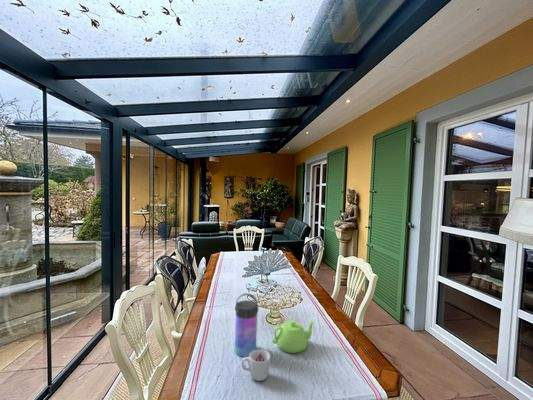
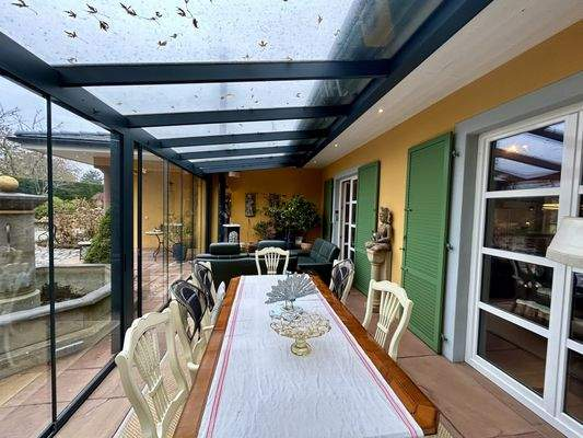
- cup (255, 365)
- teapot (293, 333)
- water bottle (246, 322)
